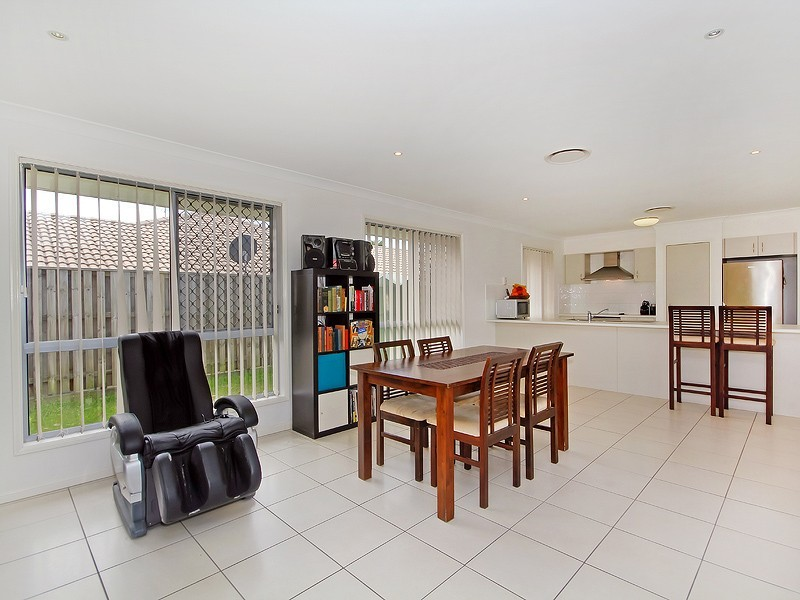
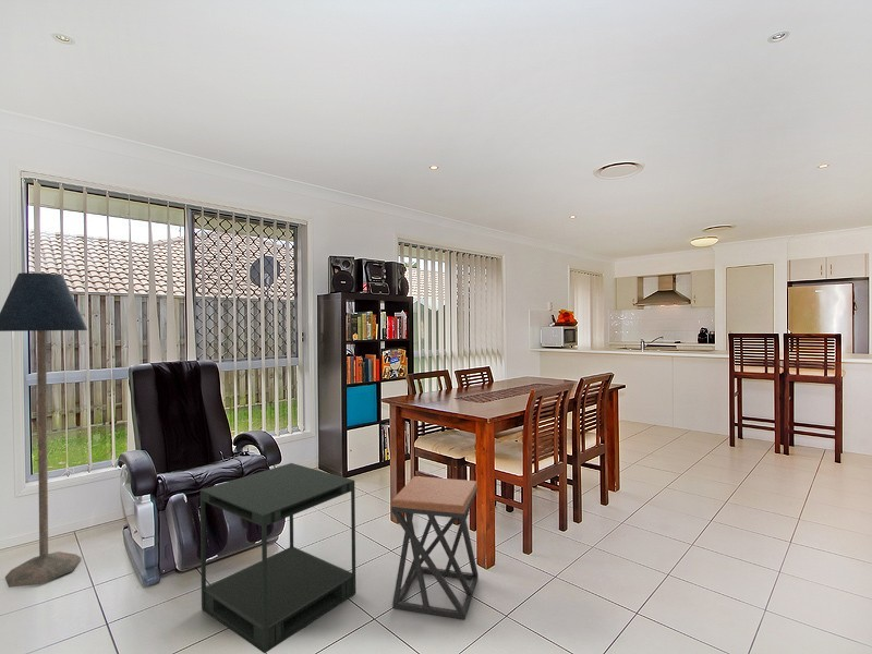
+ stool (437, 541)
+ side table (282, 550)
+ floor lamp (41, 422)
